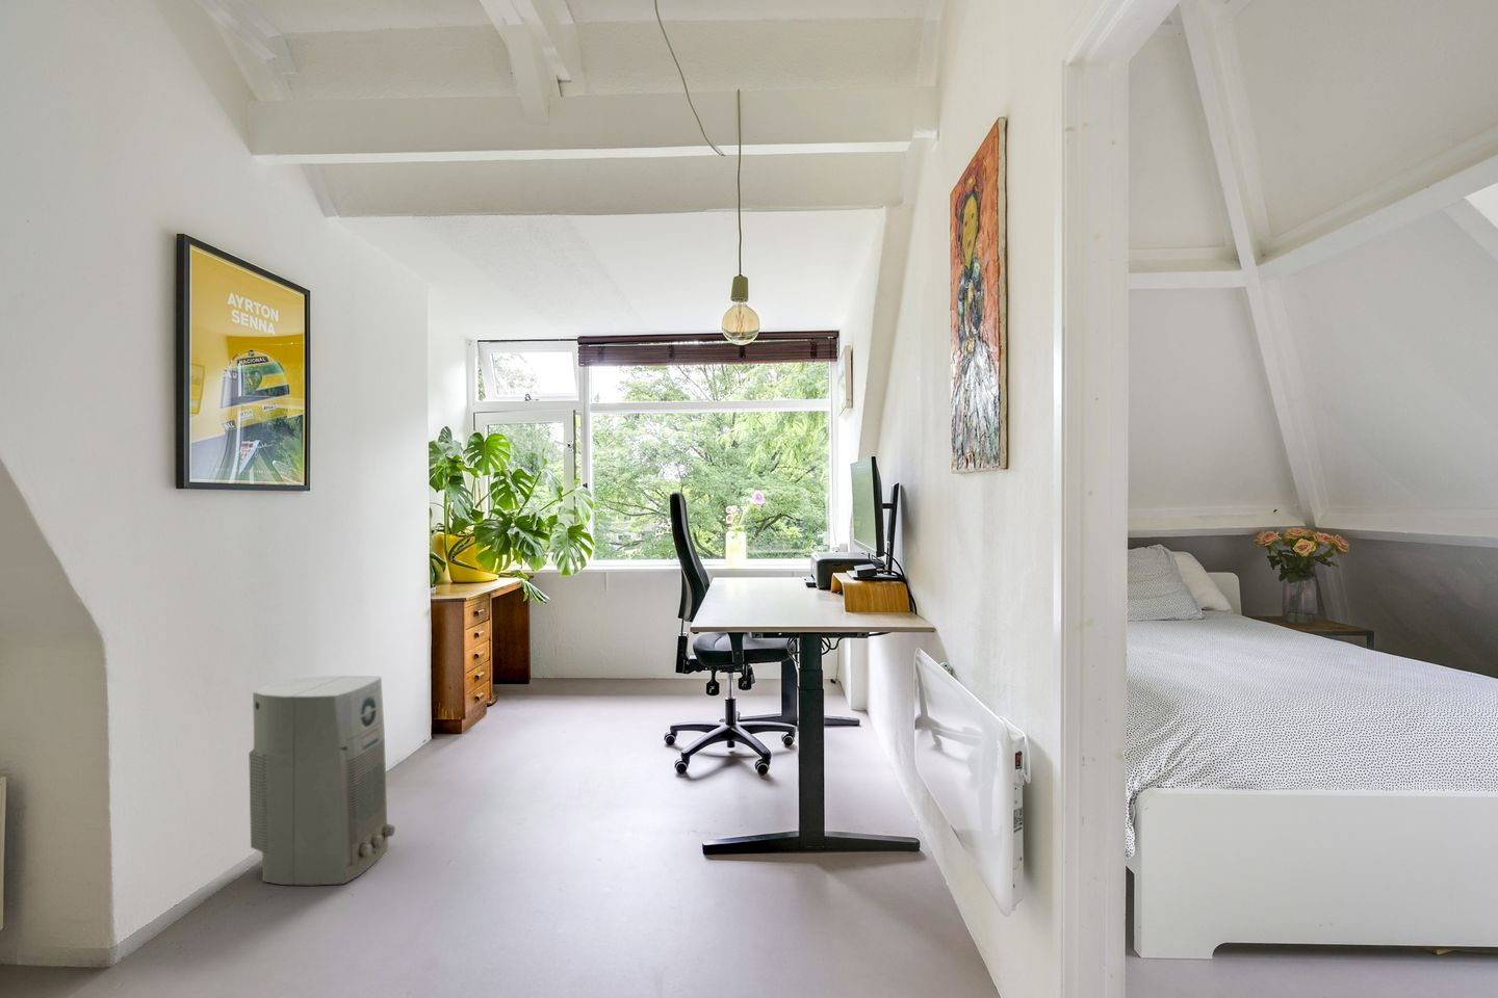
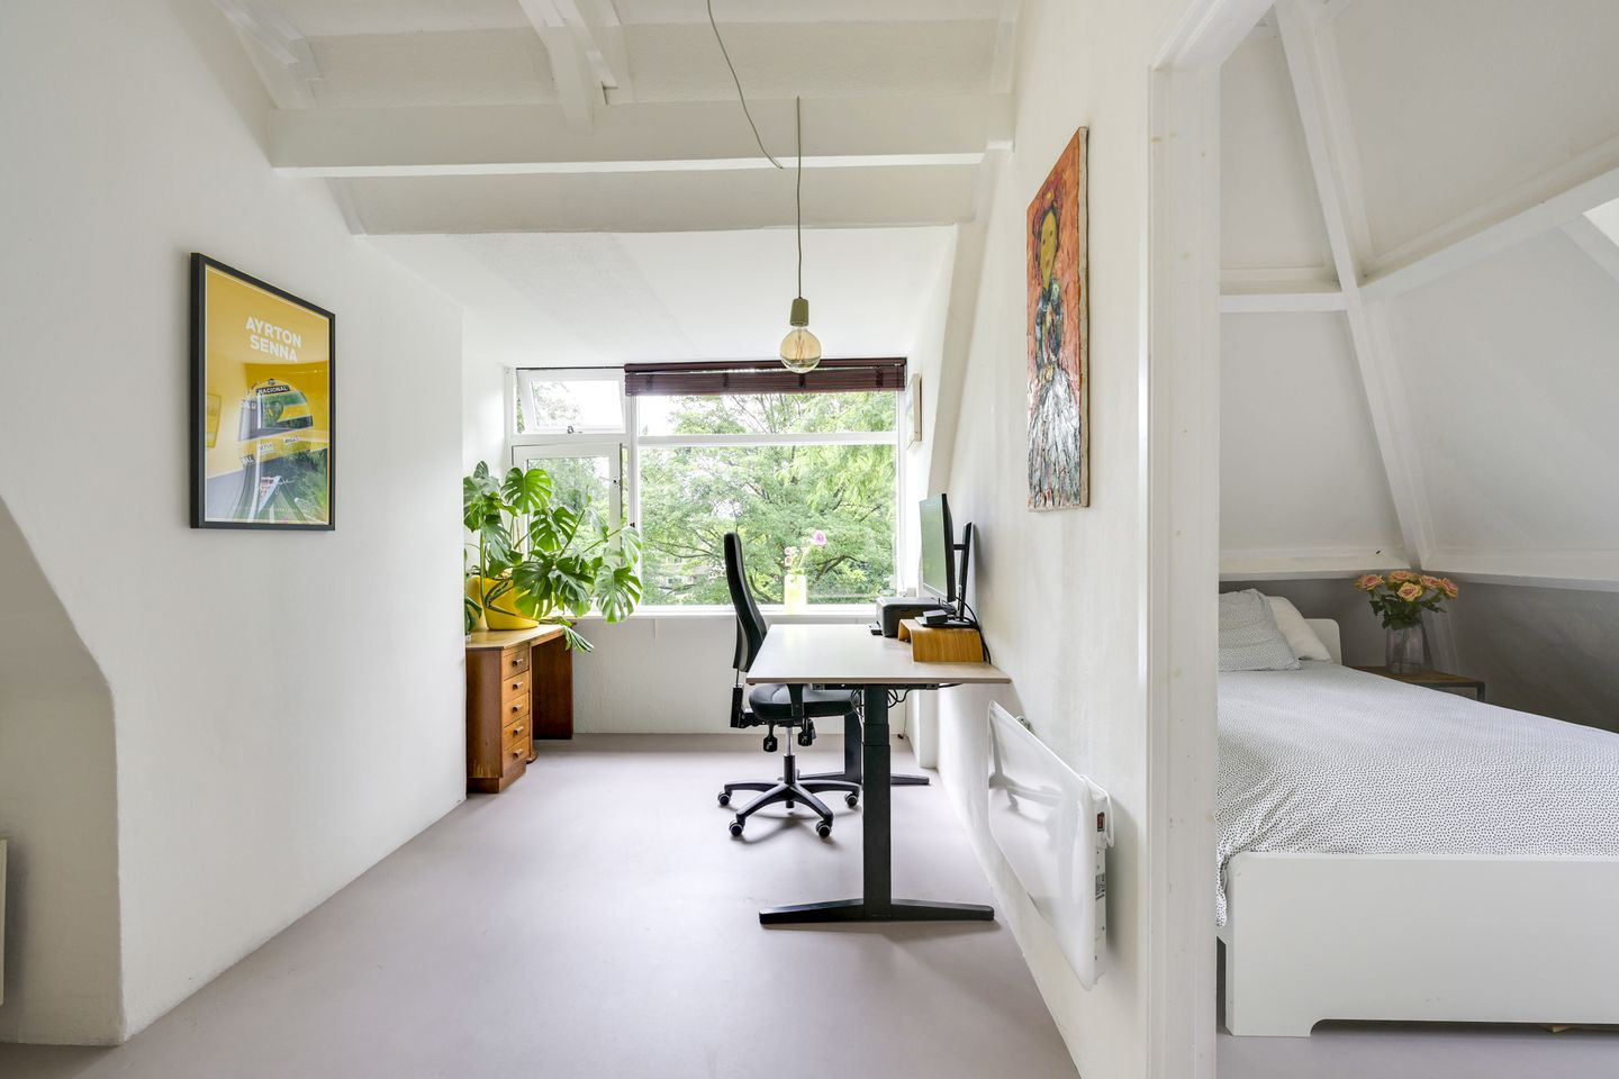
- air purifier (320, 773)
